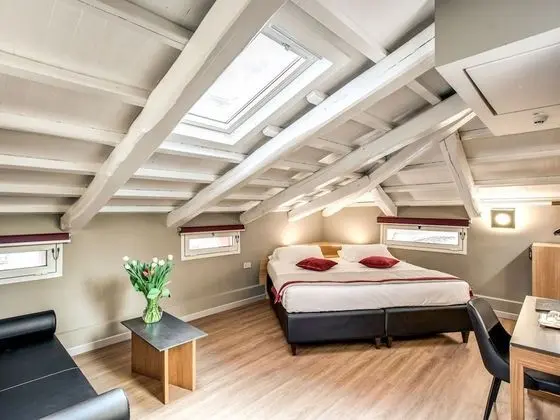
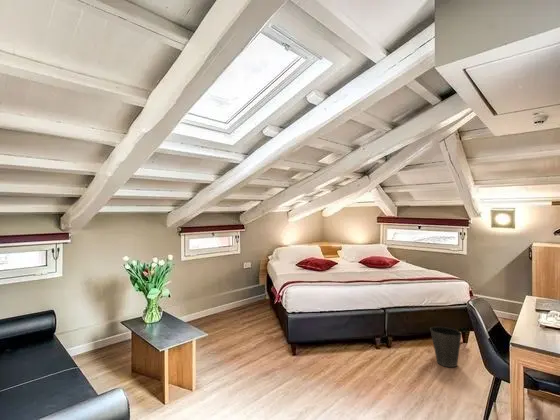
+ waste basket (446, 346)
